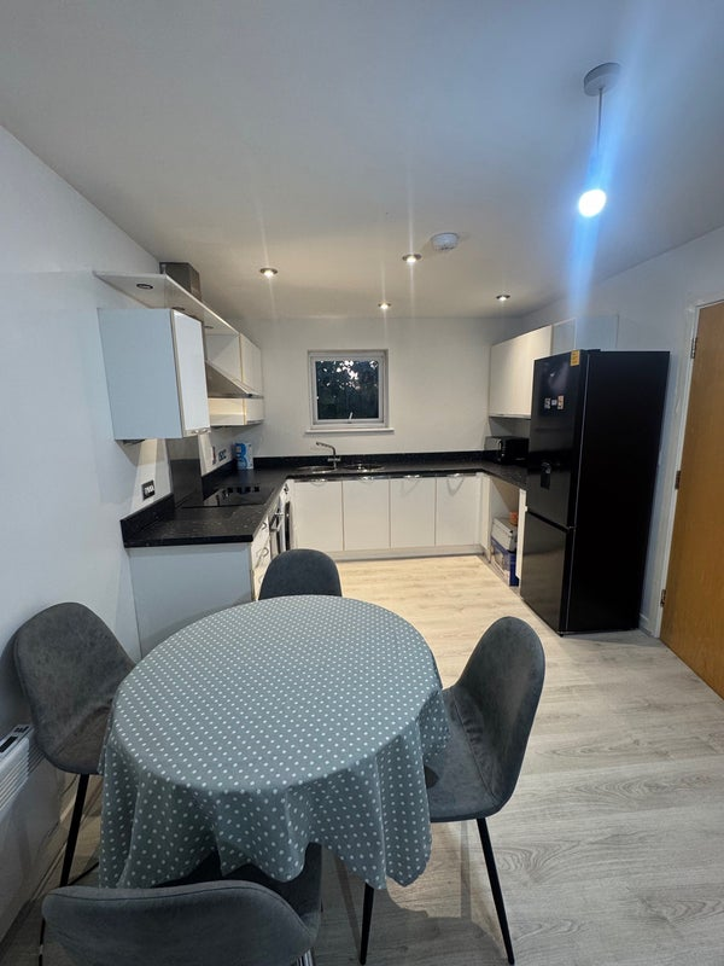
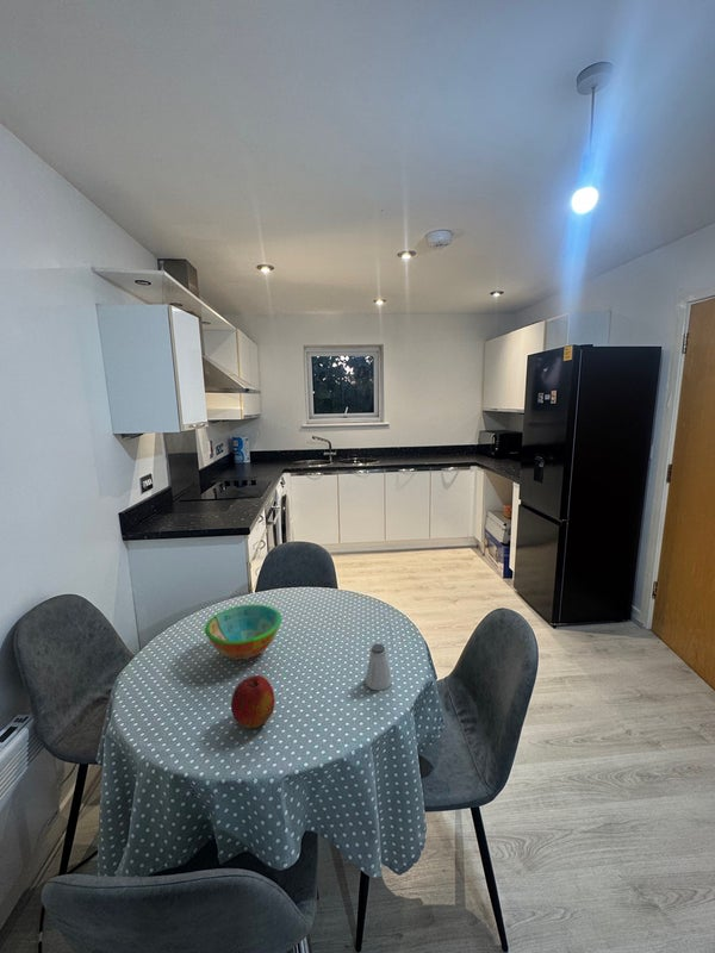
+ saltshaker (378, 664)
+ apple (253, 700)
+ bowl (244, 636)
